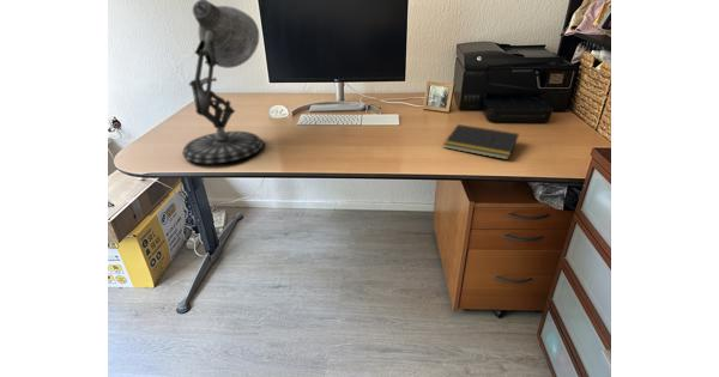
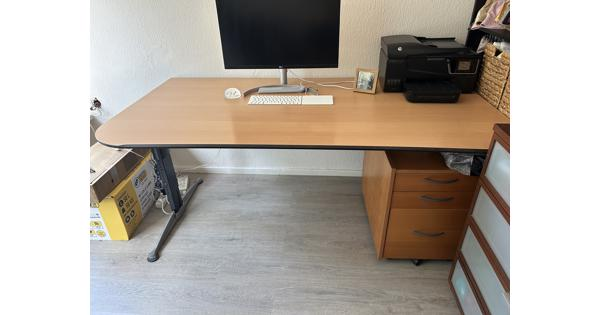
- notepad (481, 140)
- desk lamp (216, 79)
